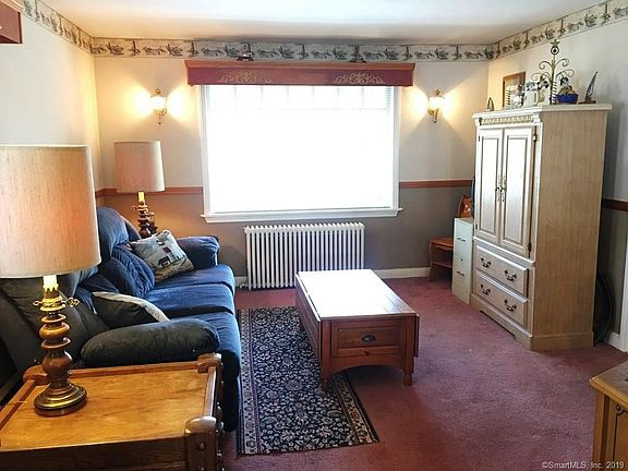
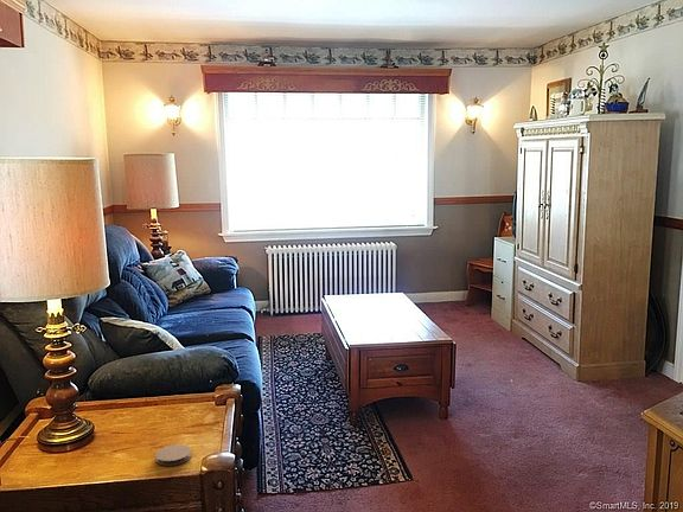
+ coaster (173, 454)
